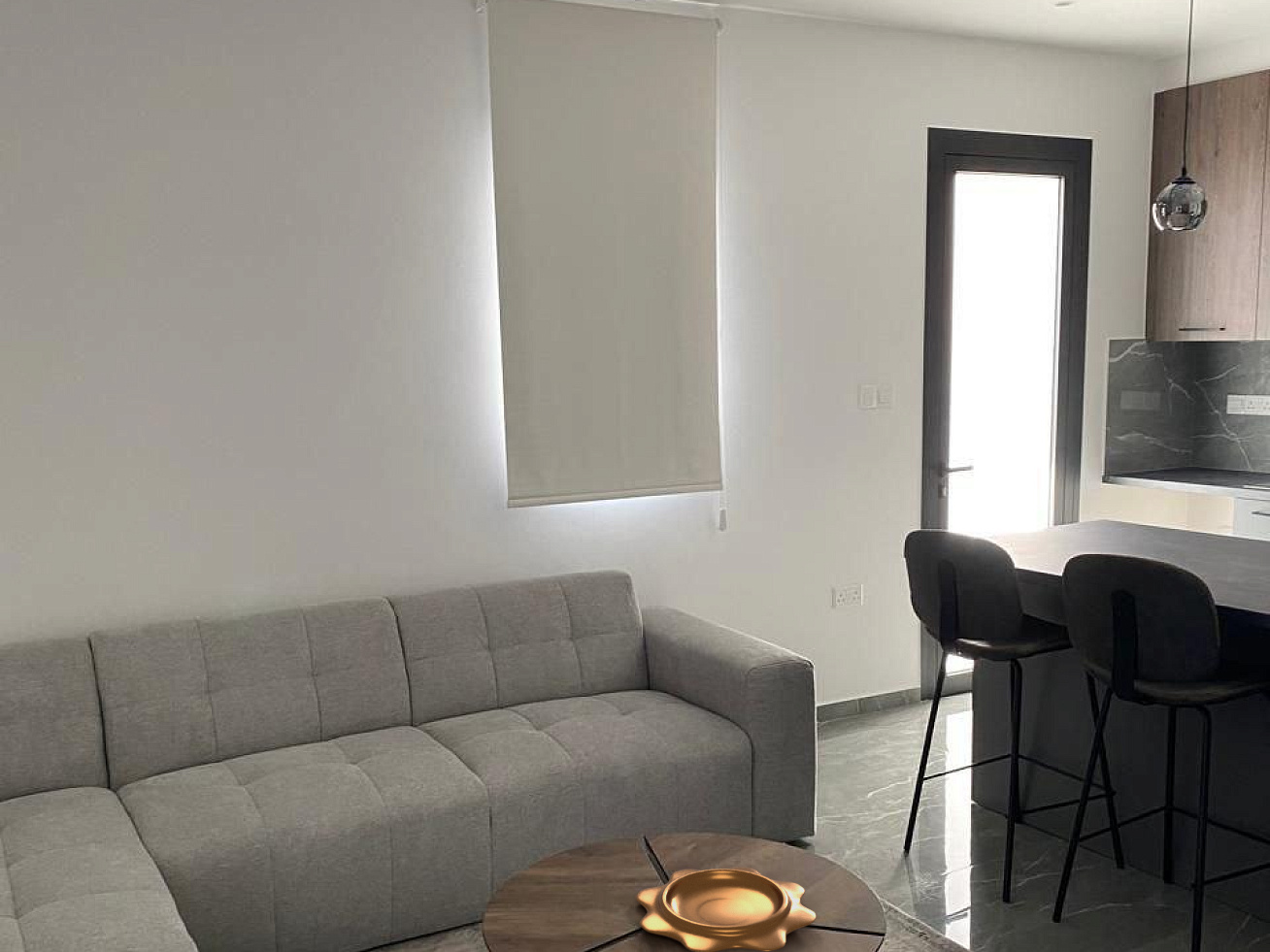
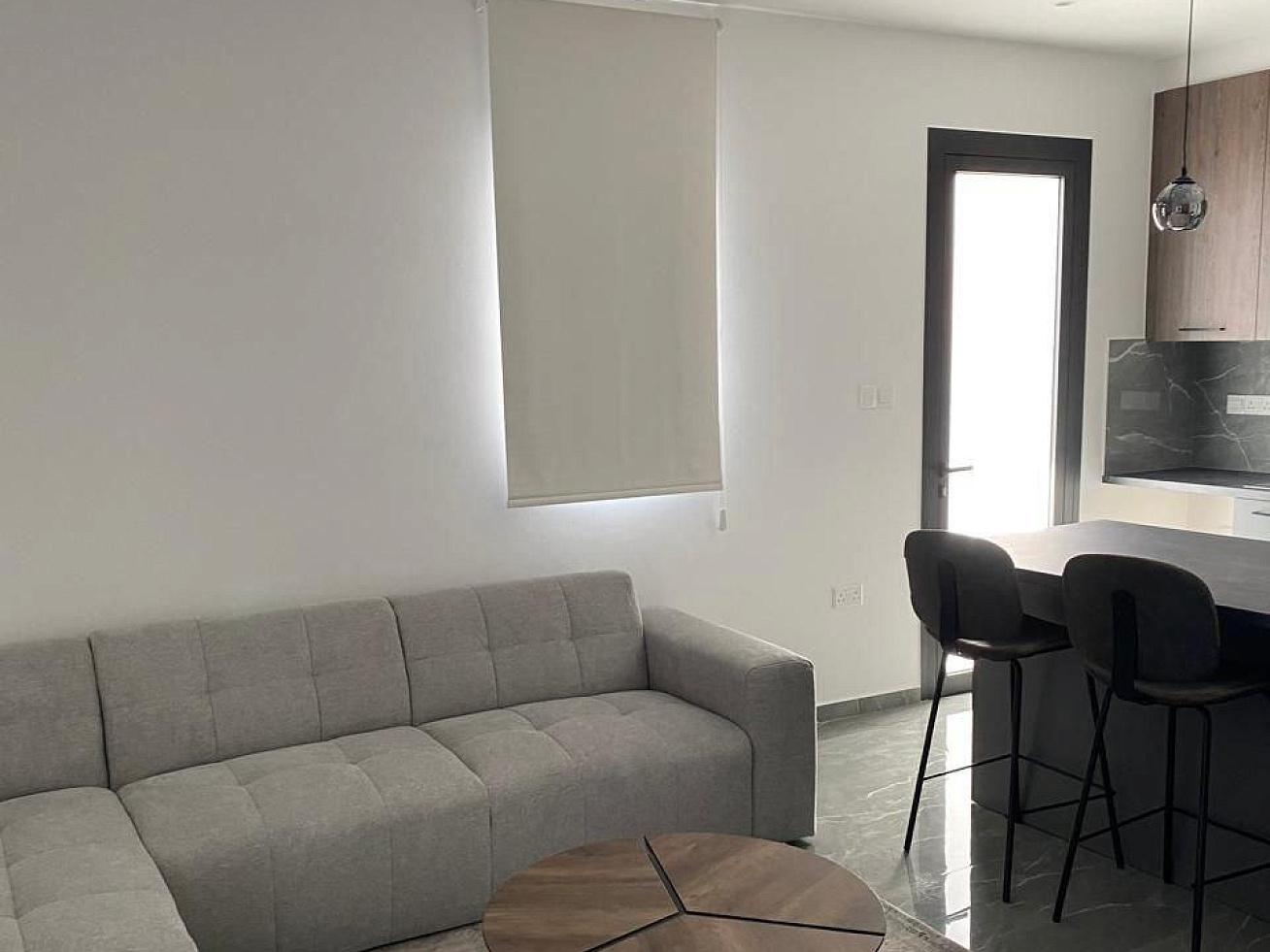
- decorative bowl (724, 906)
